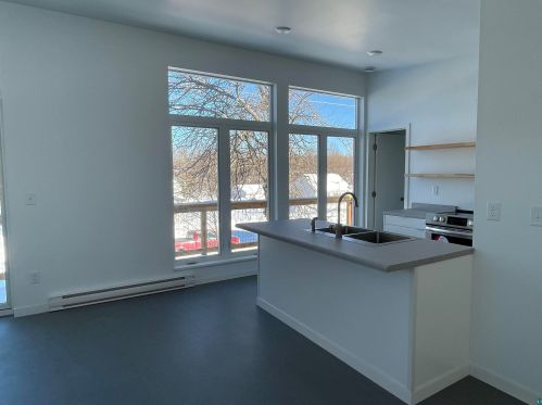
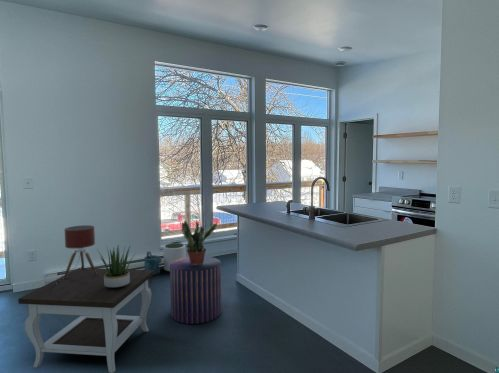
+ side table (95, 315)
+ table lamp (71, 256)
+ watering can (153, 264)
+ potted plant (116, 265)
+ plant pot (174, 257)
+ stool (196, 287)
+ potted plant (199, 237)
